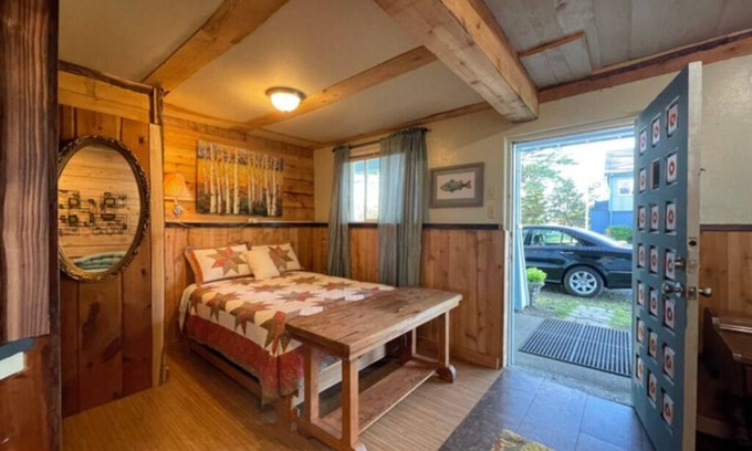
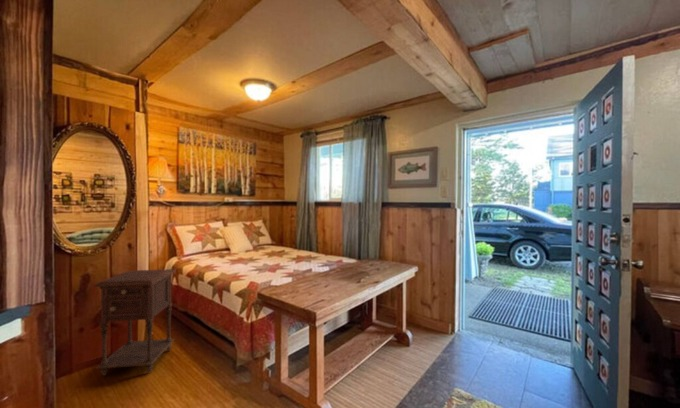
+ nightstand (138, 318)
